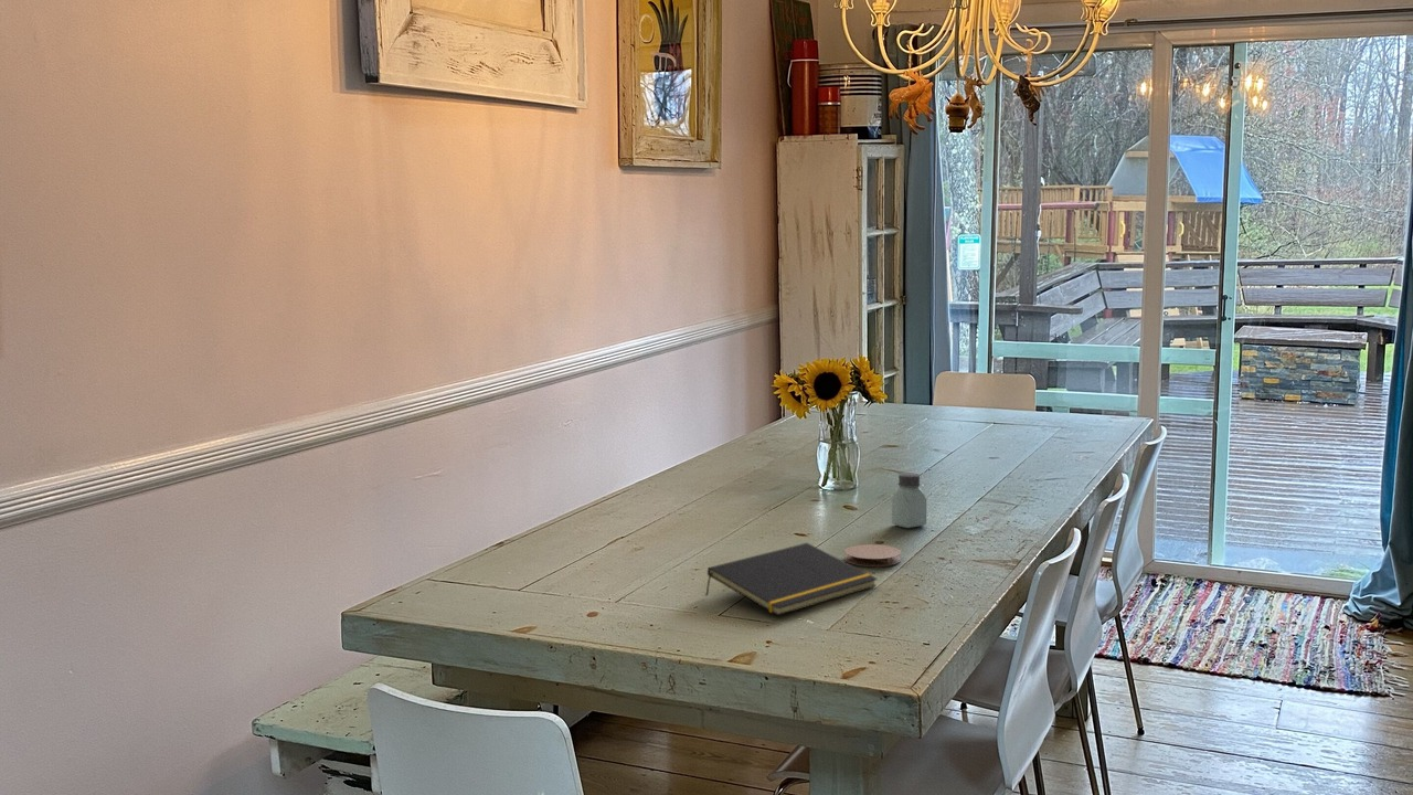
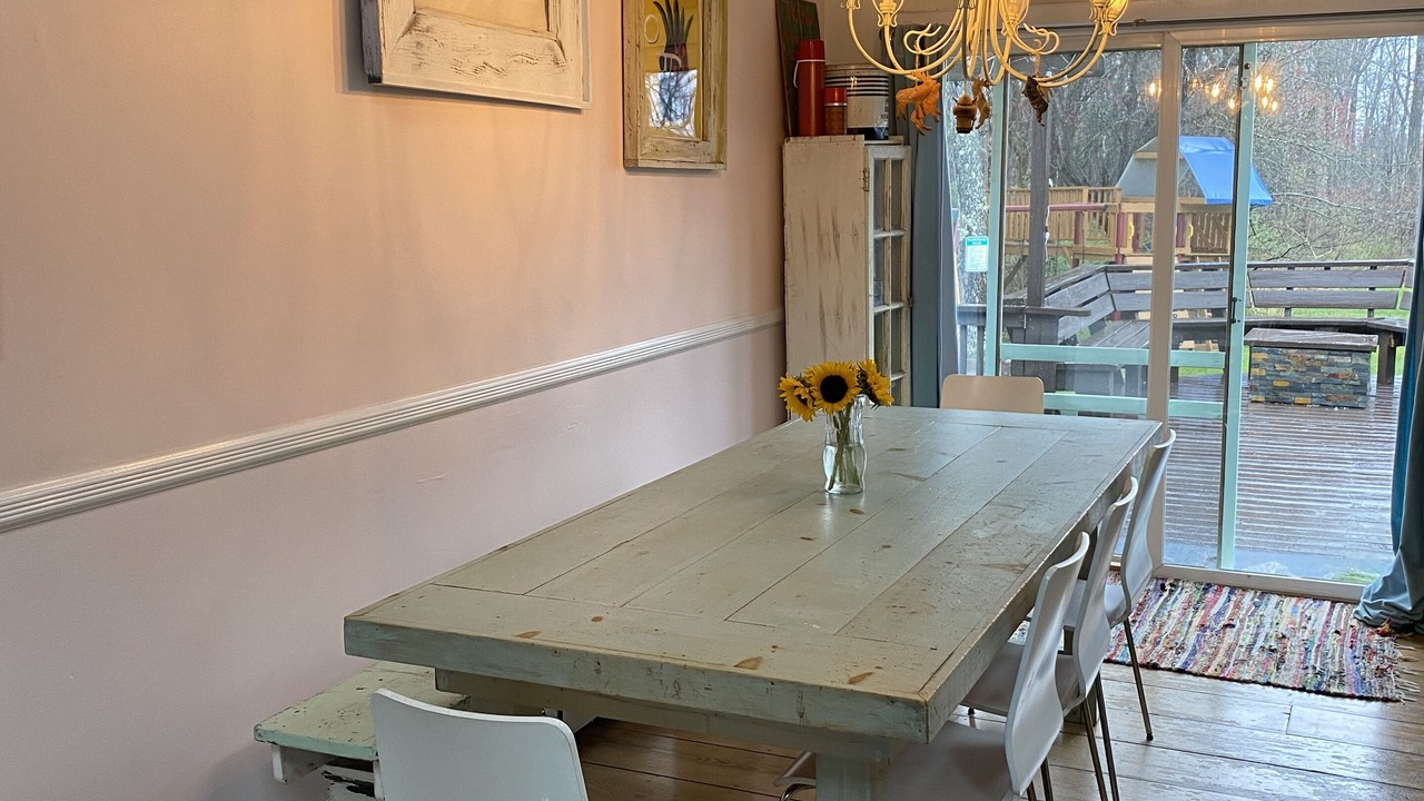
- coaster (872, 554)
- saltshaker (909, 499)
- notepad (793, 576)
